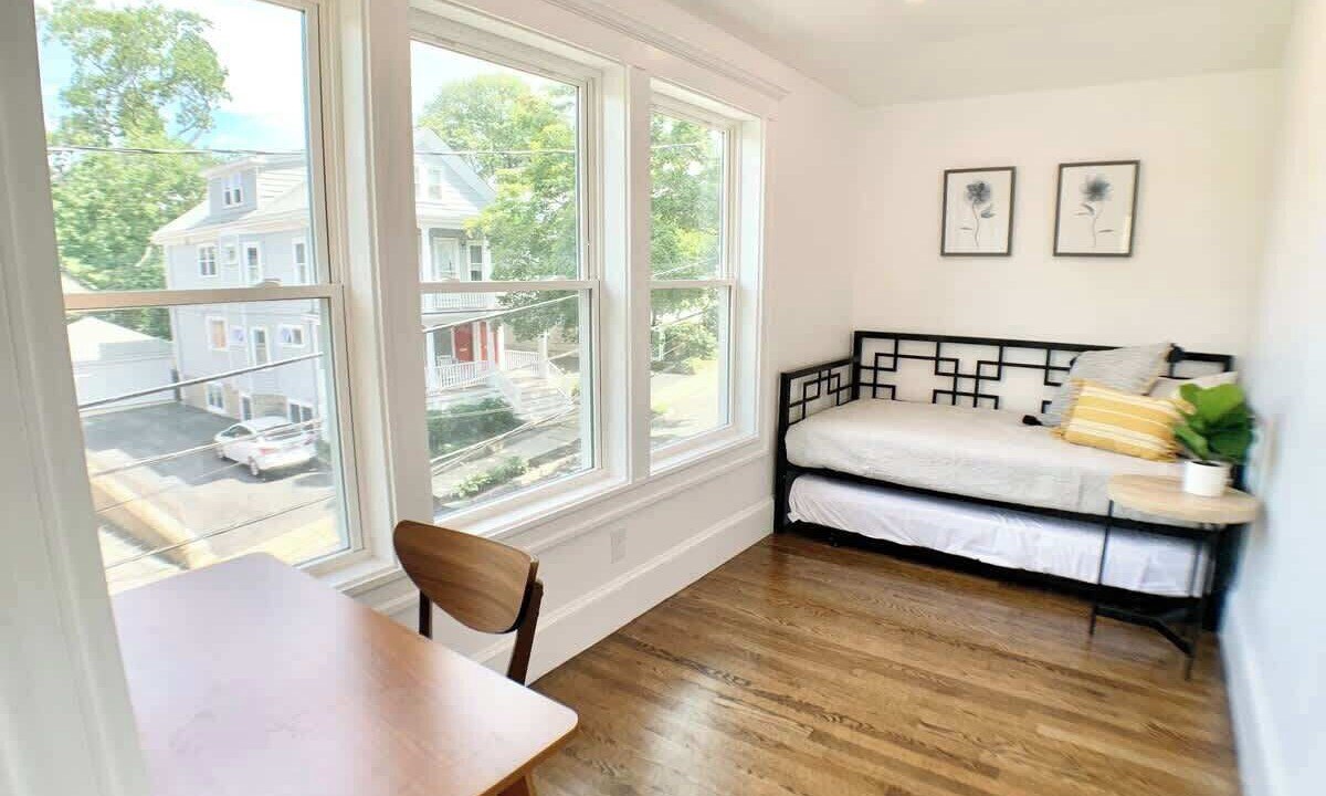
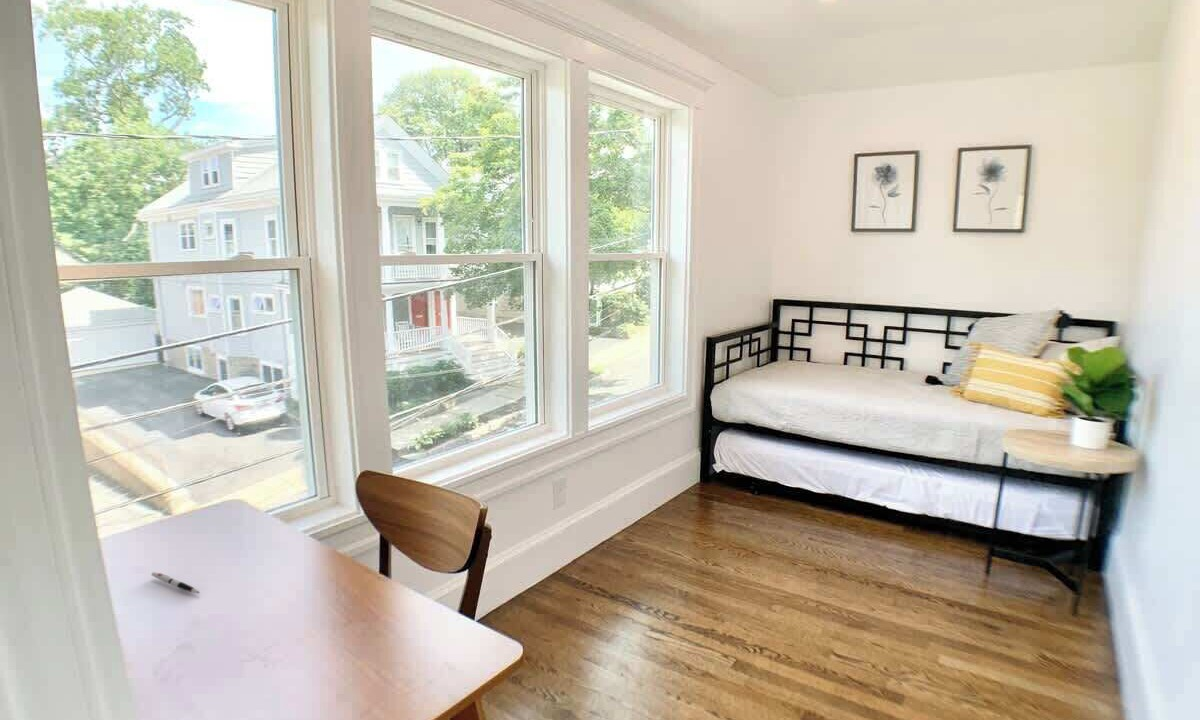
+ pen (176, 582)
